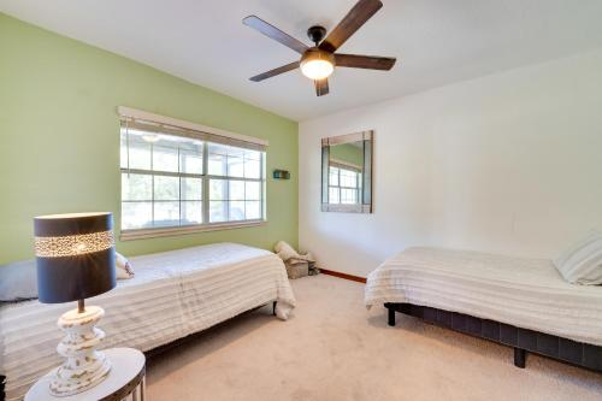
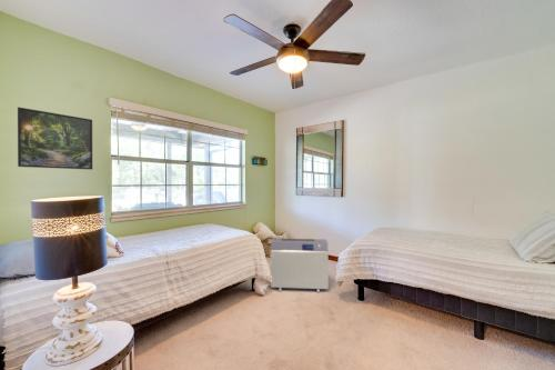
+ air purifier (299, 263)
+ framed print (58, 141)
